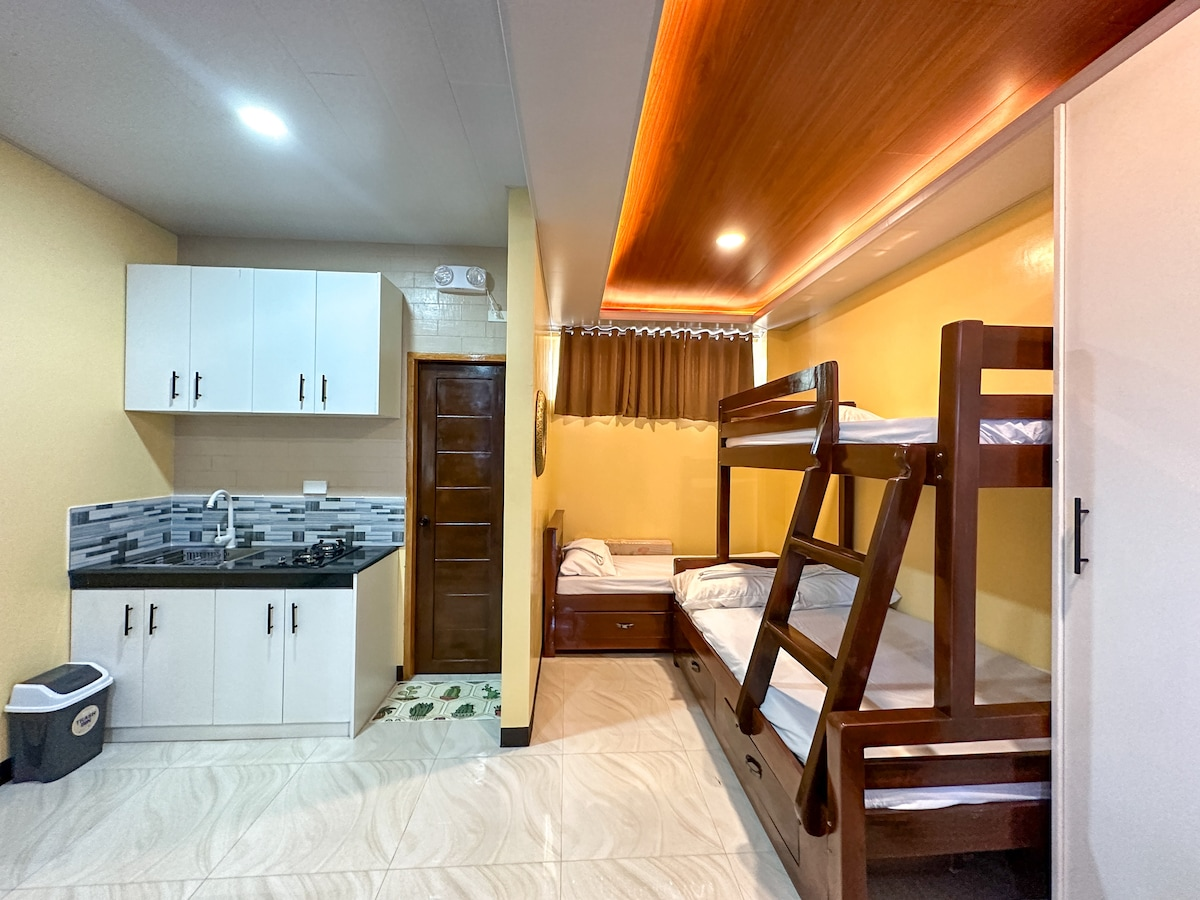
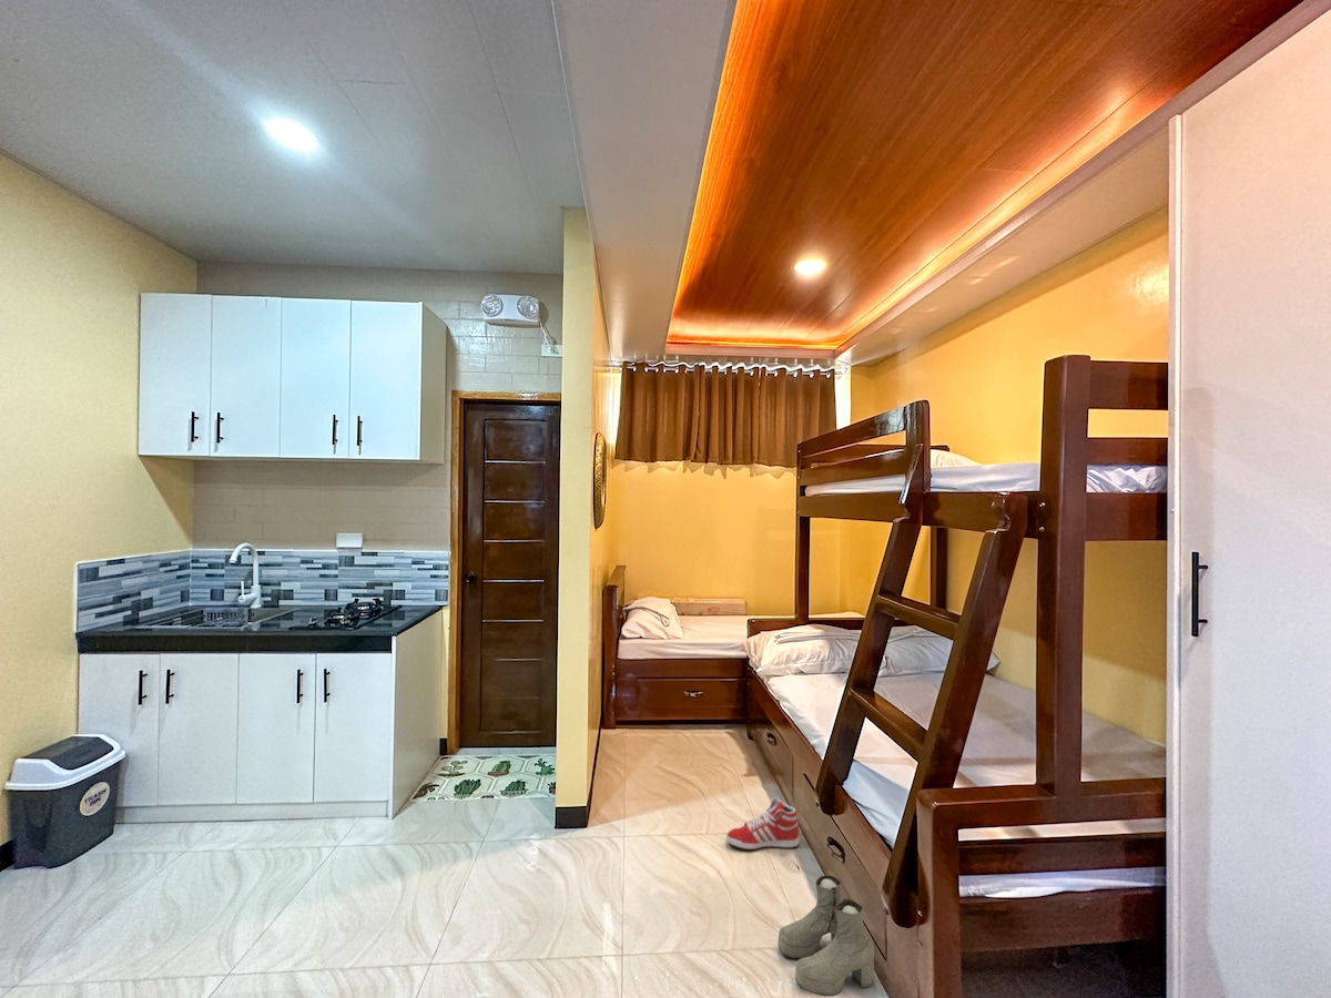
+ sneaker (762, 822)
+ boots (825, 929)
